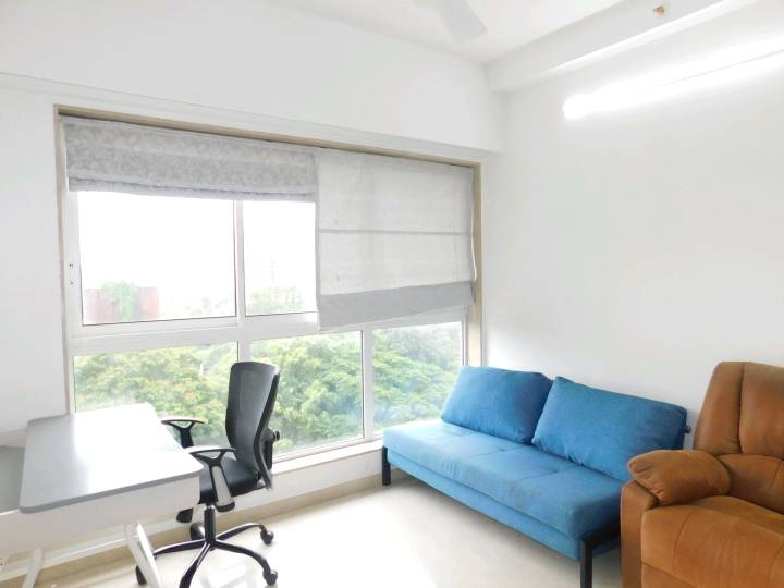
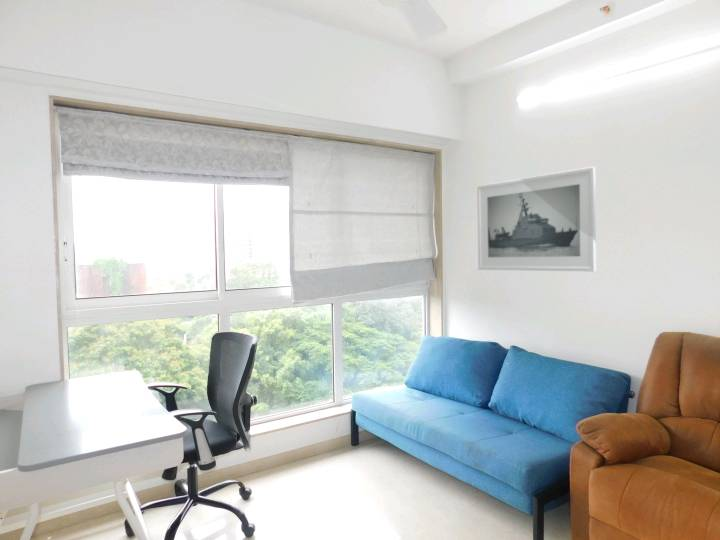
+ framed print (530, 224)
